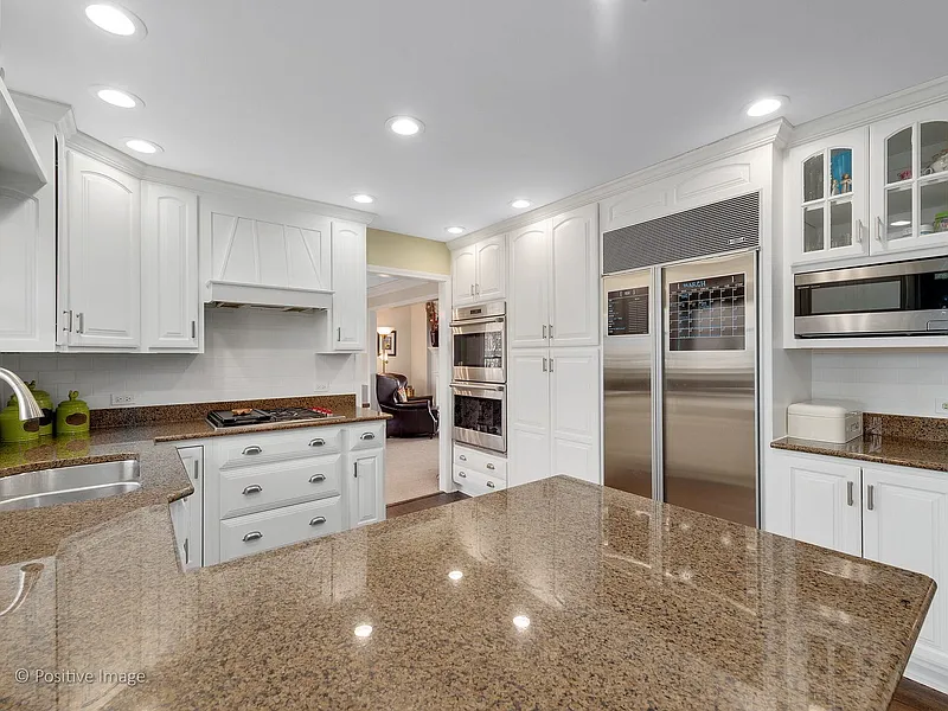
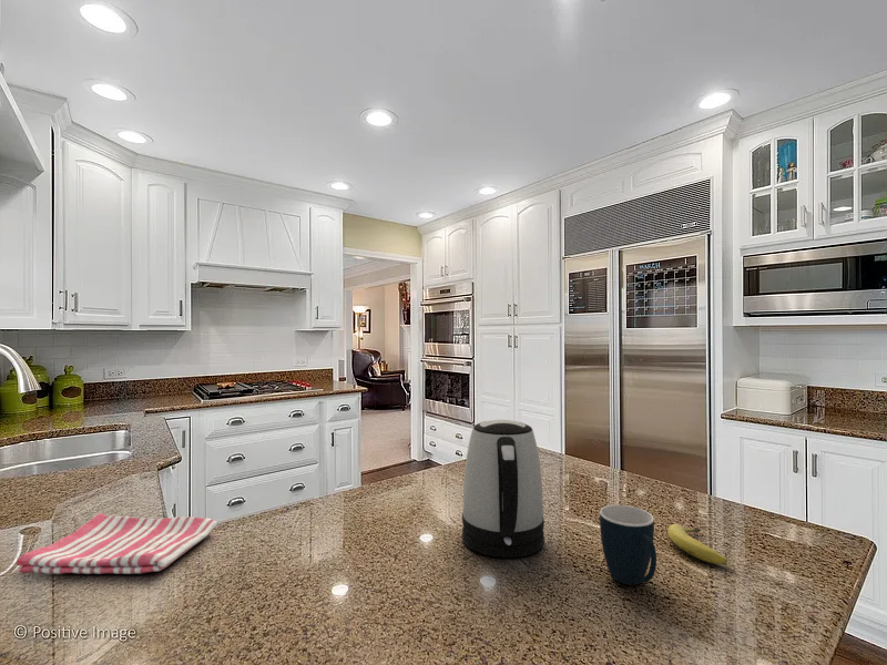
+ dish towel (126, 540)
+ kettle (503, 483)
+ mug (632, 551)
+ fruit (692, 539)
